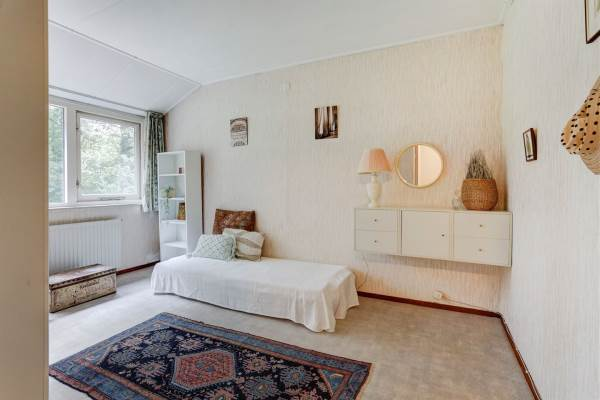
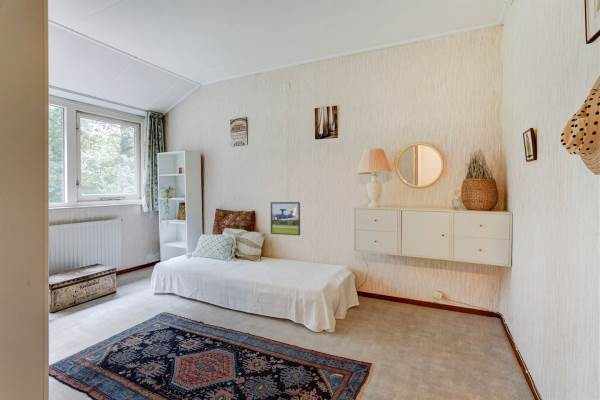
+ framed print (285, 218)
